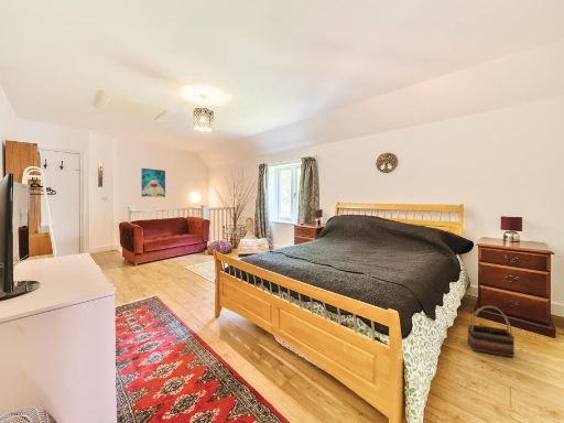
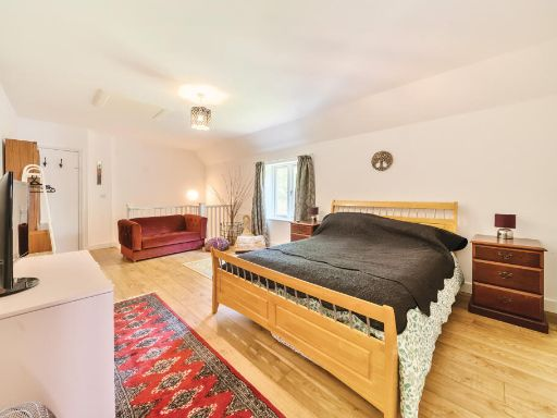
- wall art (153, 183)
- basket (489, 327)
